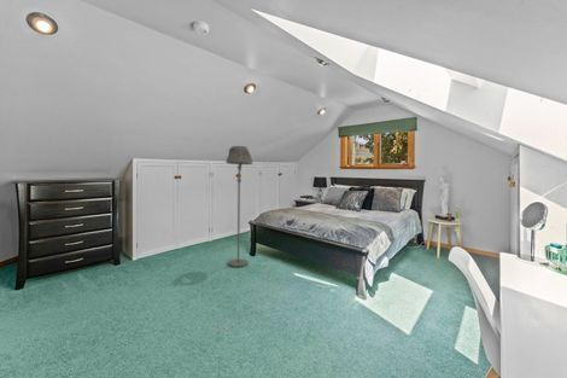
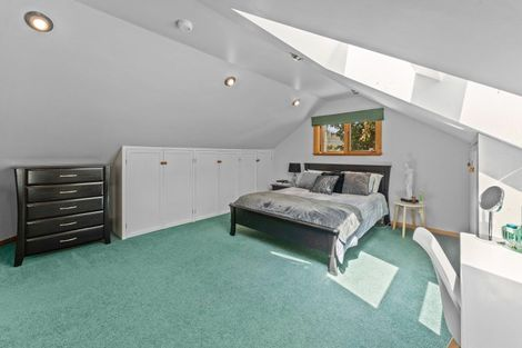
- floor lamp (239, 205)
